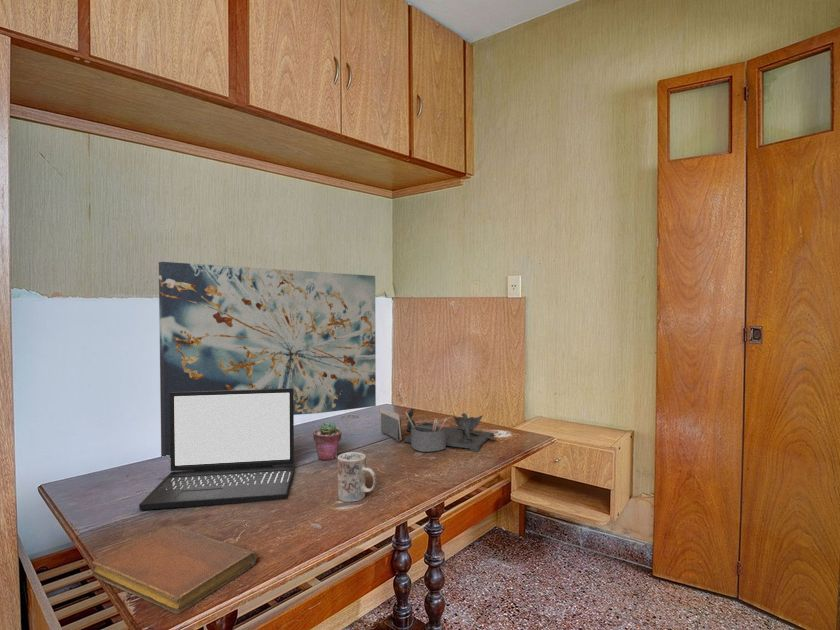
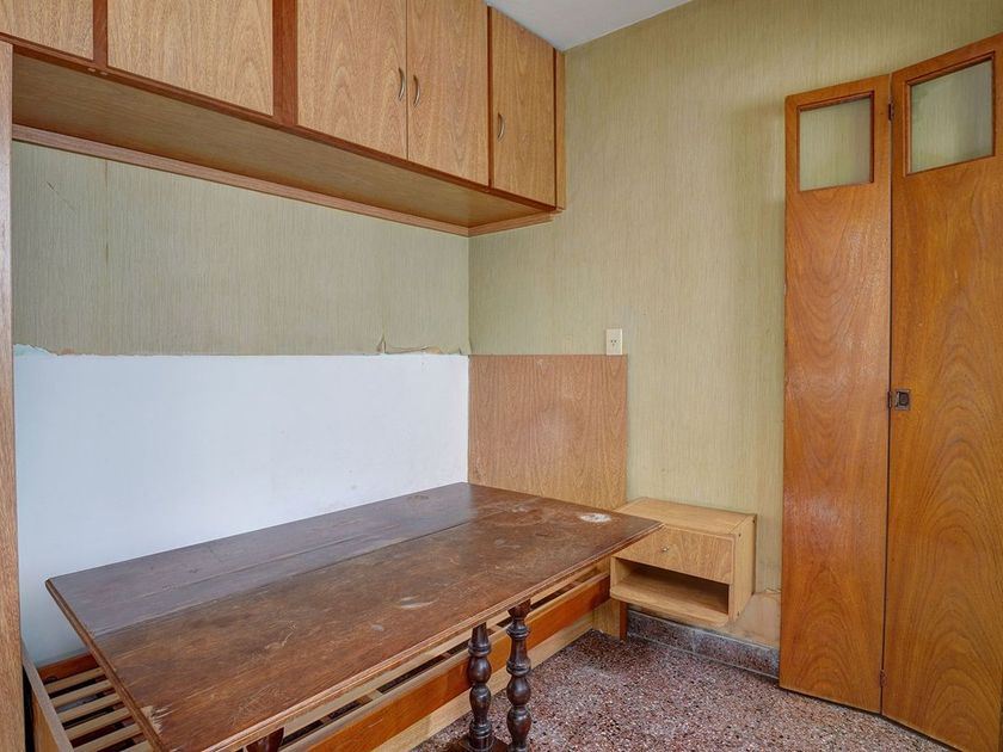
- notebook (175, 562)
- wall art (288, 350)
- desk organizer (434, 421)
- mug (355, 476)
- potted succulent (327, 439)
- laptop (225, 442)
